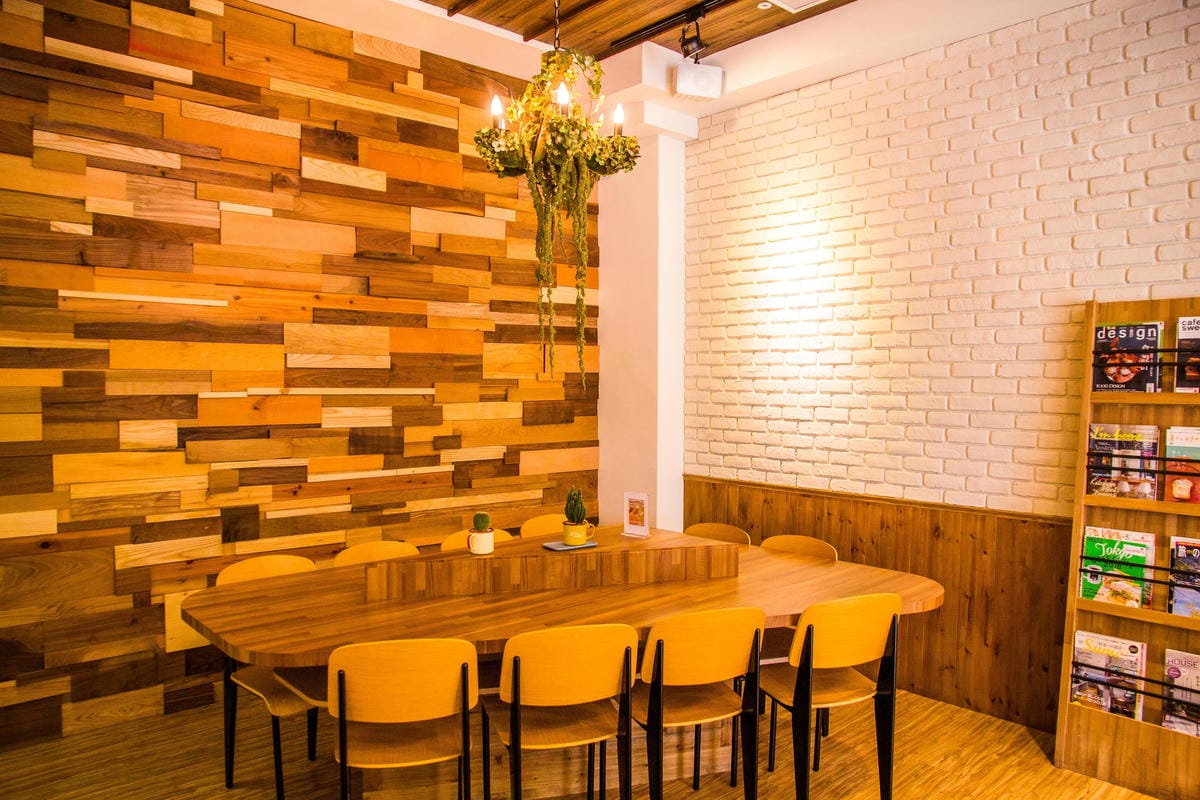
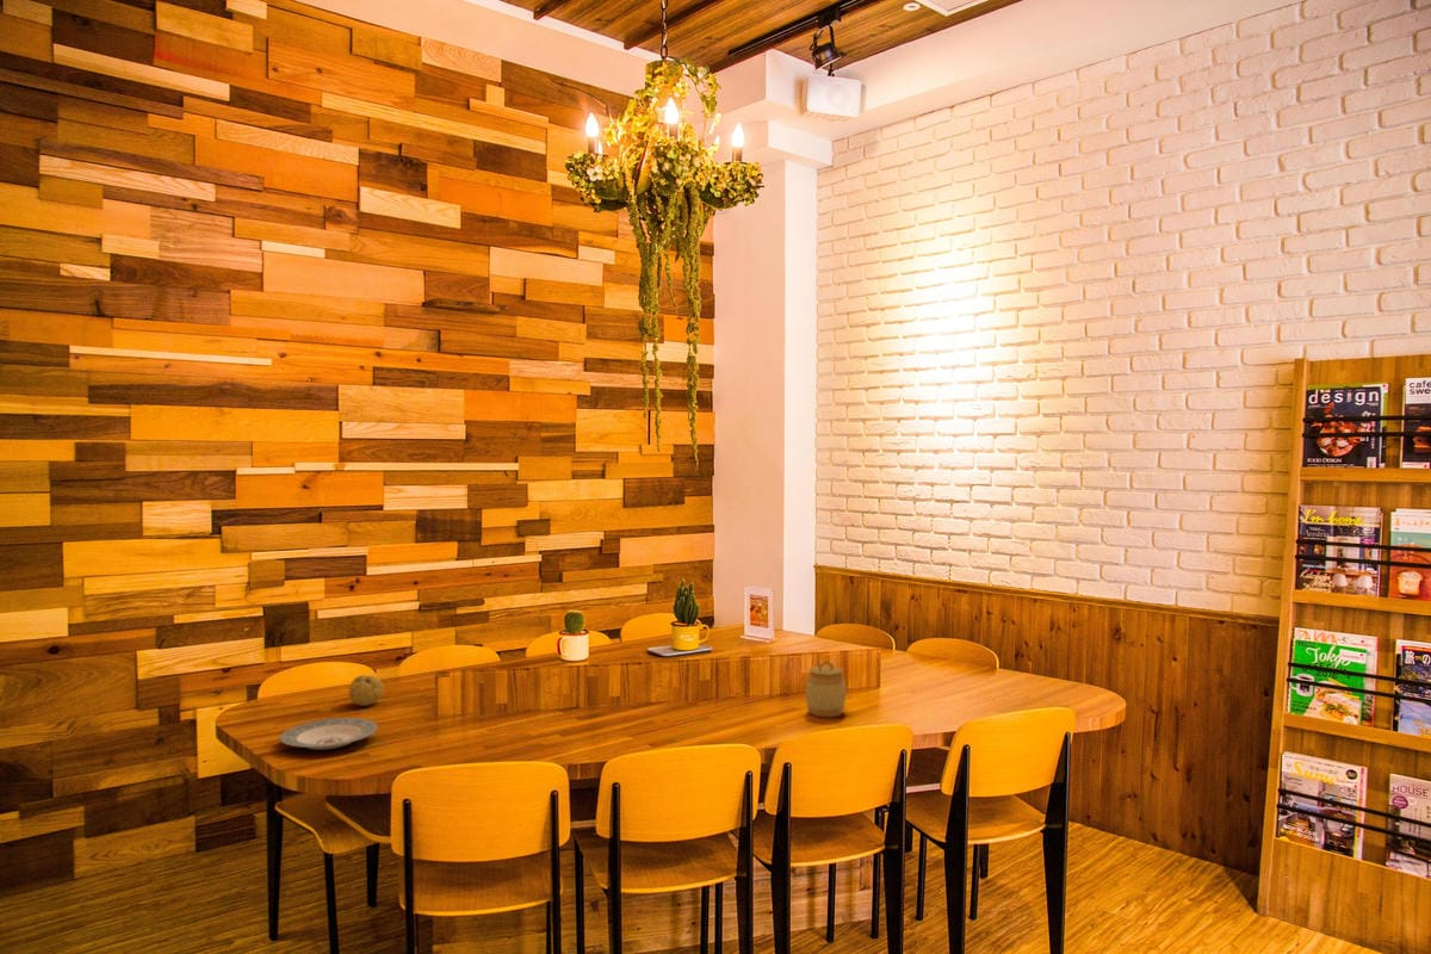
+ plate (329, 737)
+ fruit (365, 689)
+ jar (825, 686)
